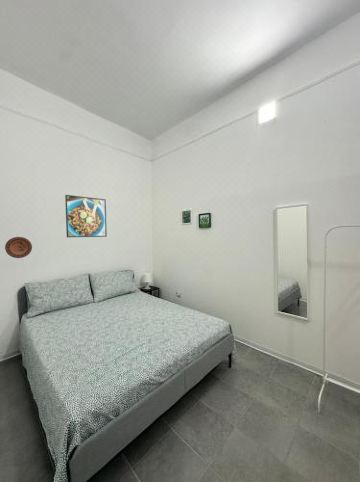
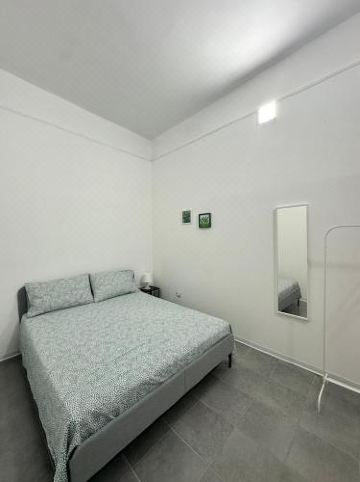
- decorative plate (18, 247)
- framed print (87, 217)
